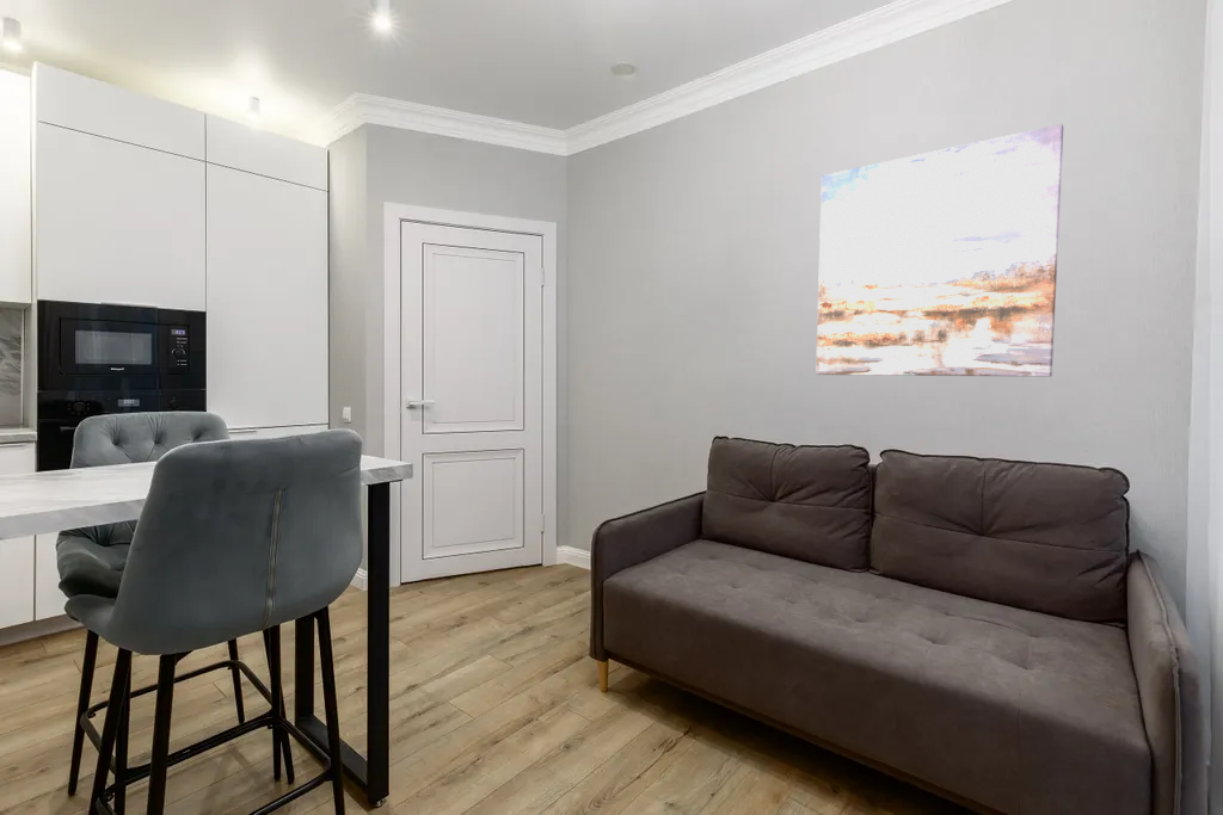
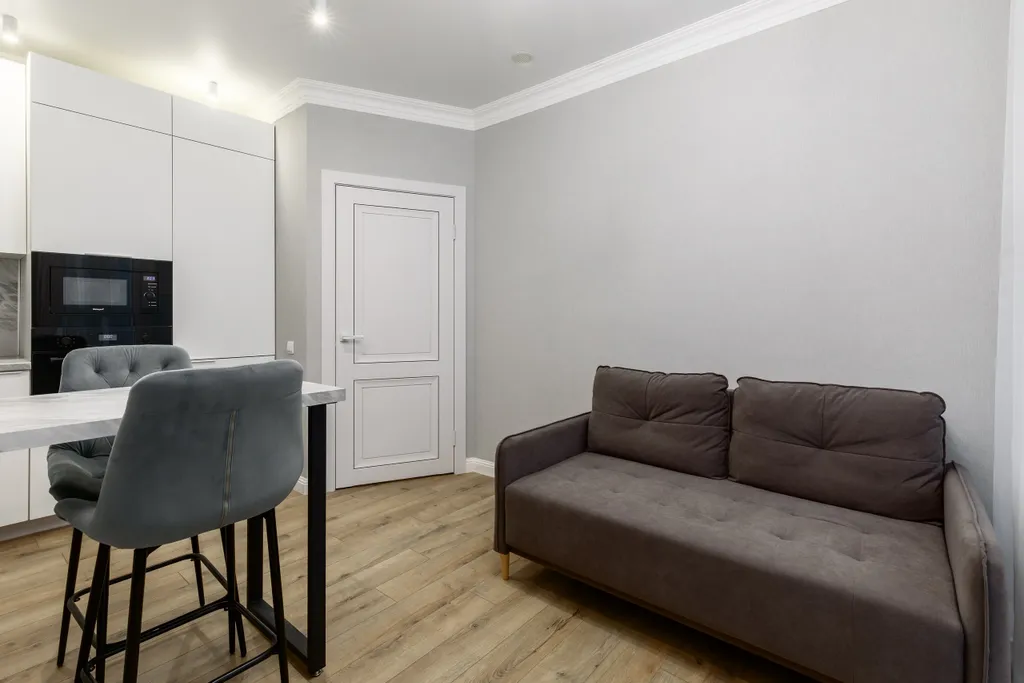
- wall art (924, 265)
